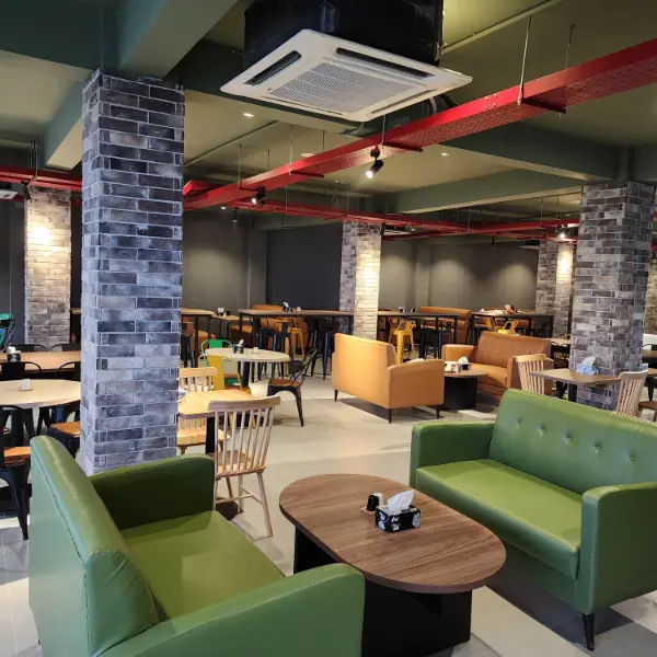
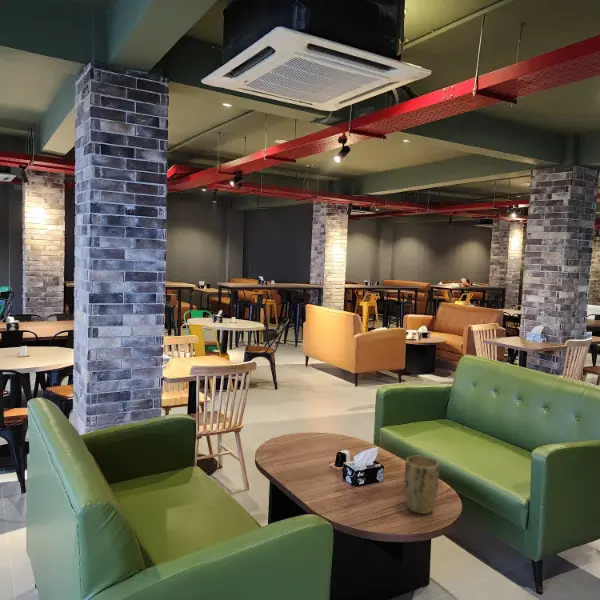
+ plant pot (420, 485)
